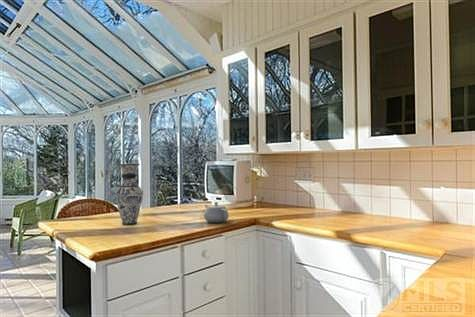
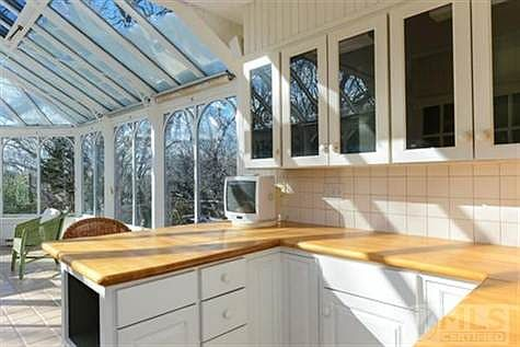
- teapot (215, 211)
- vase (129, 193)
